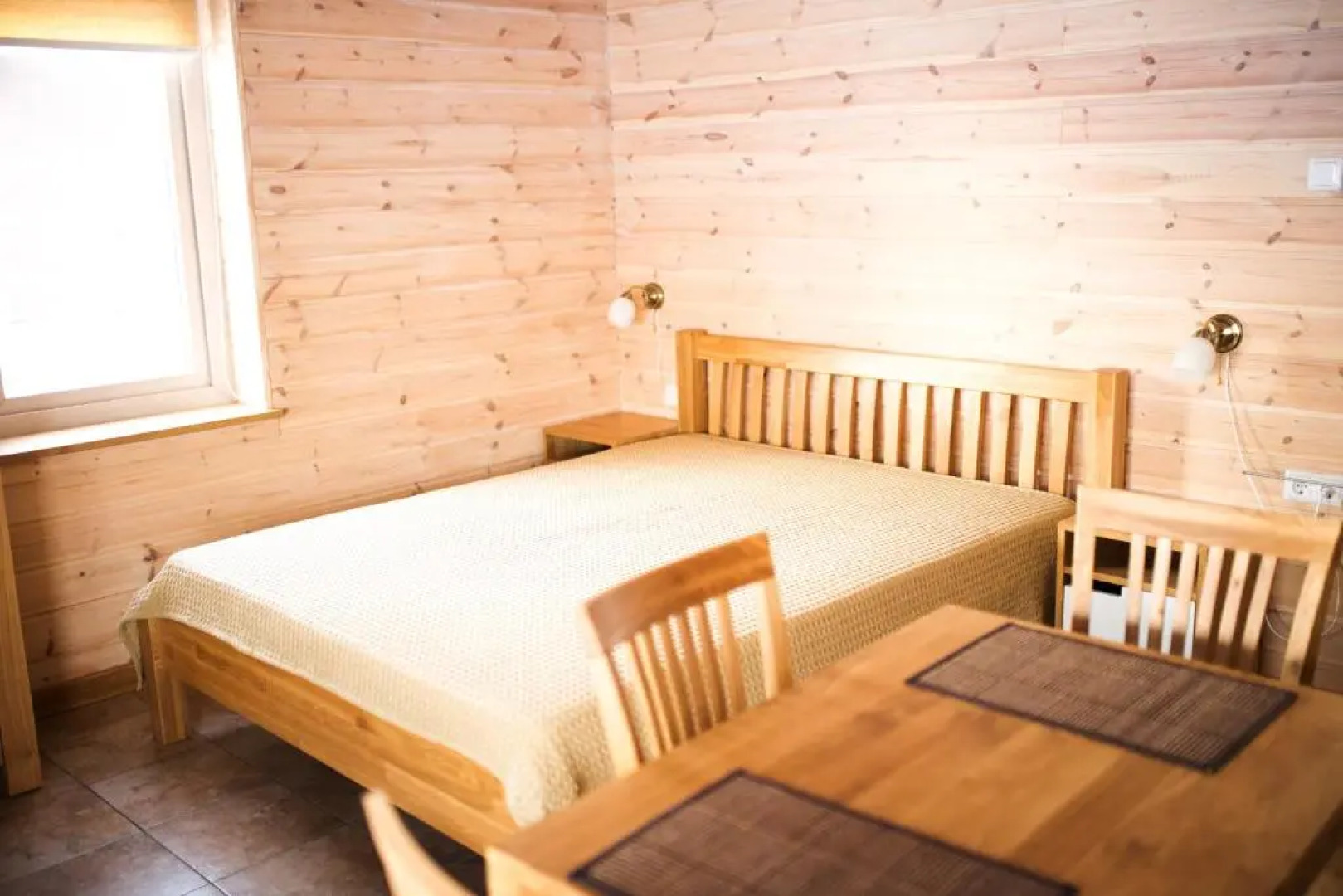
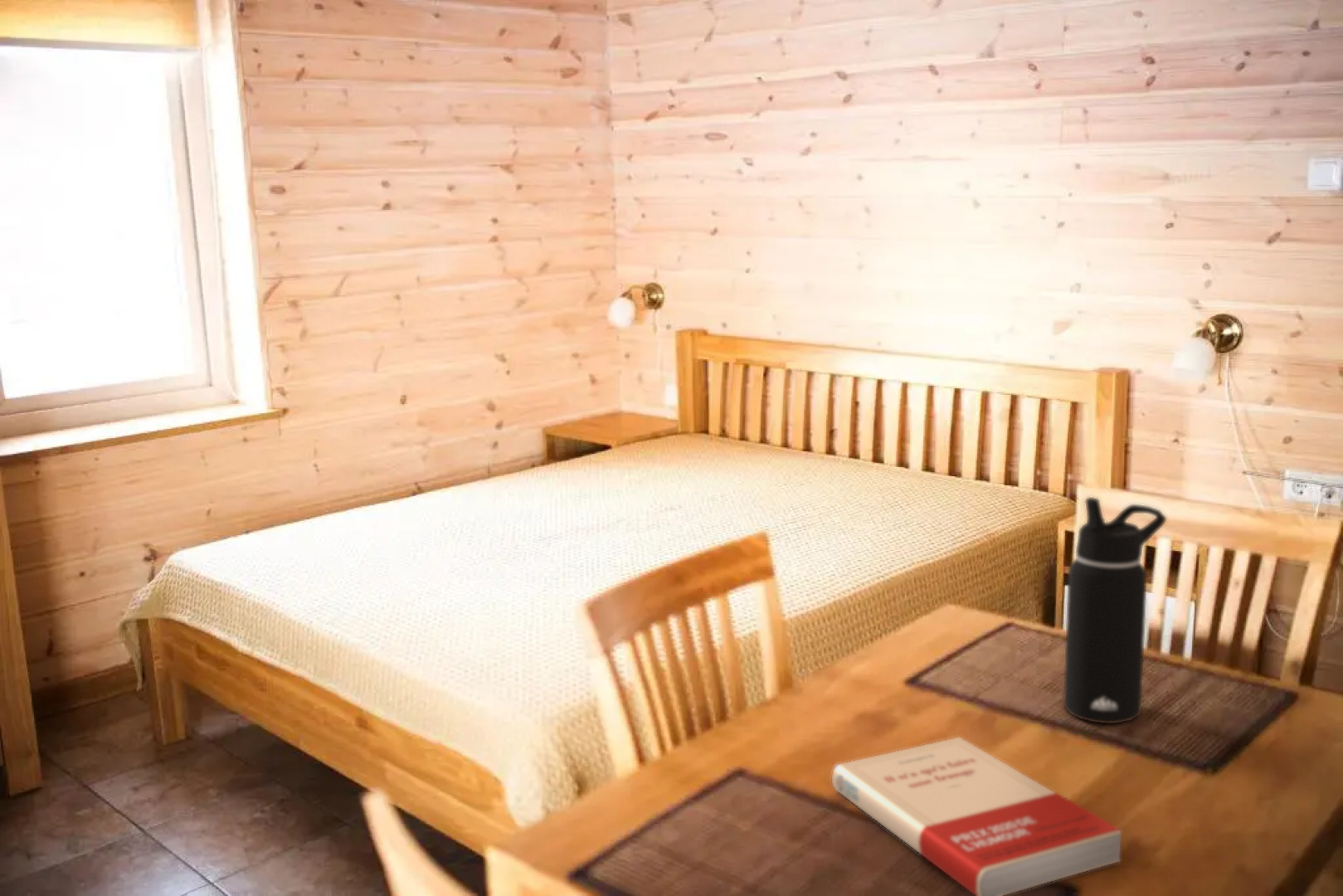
+ water bottle (1113, 602)
+ book (967, 811)
